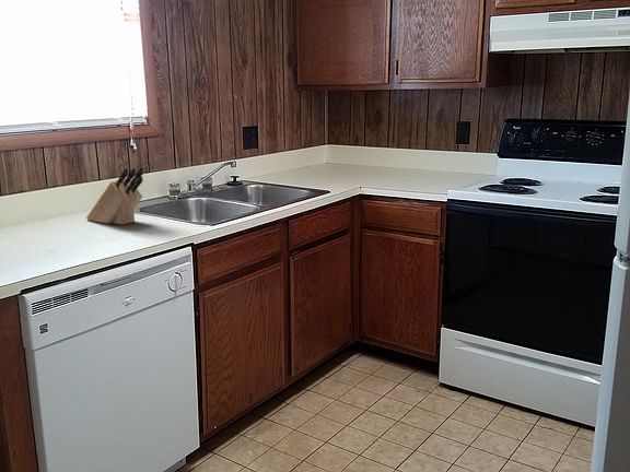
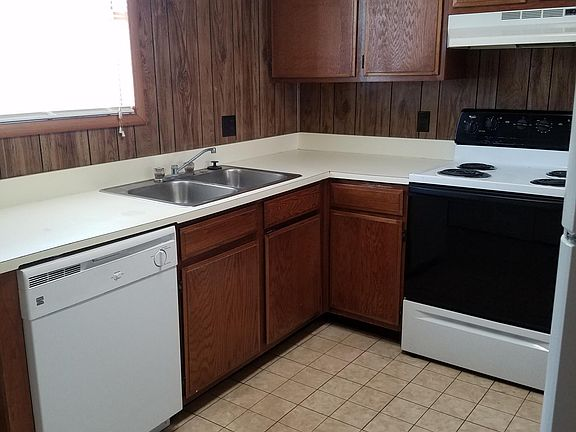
- knife block (116, 193)
